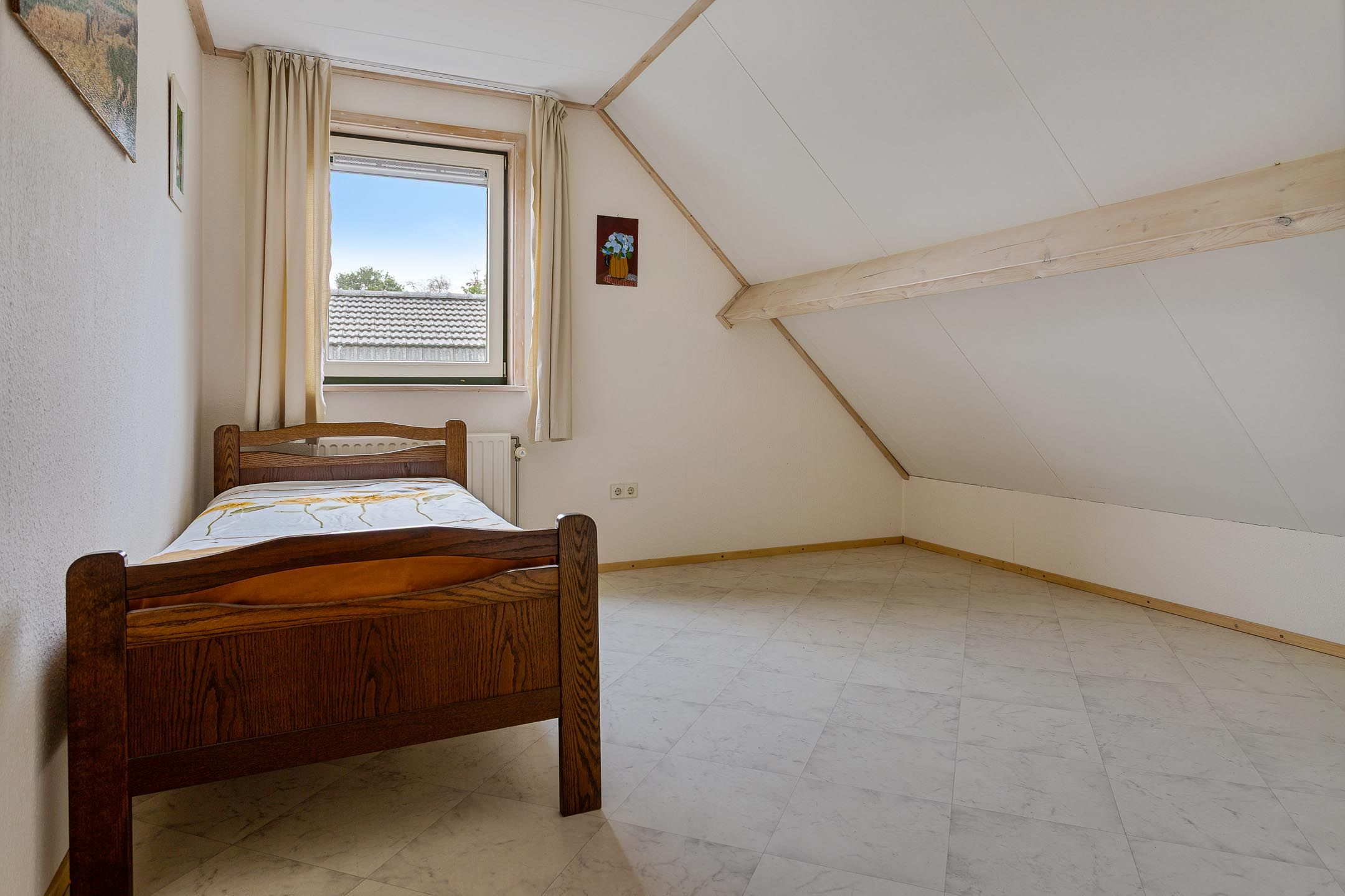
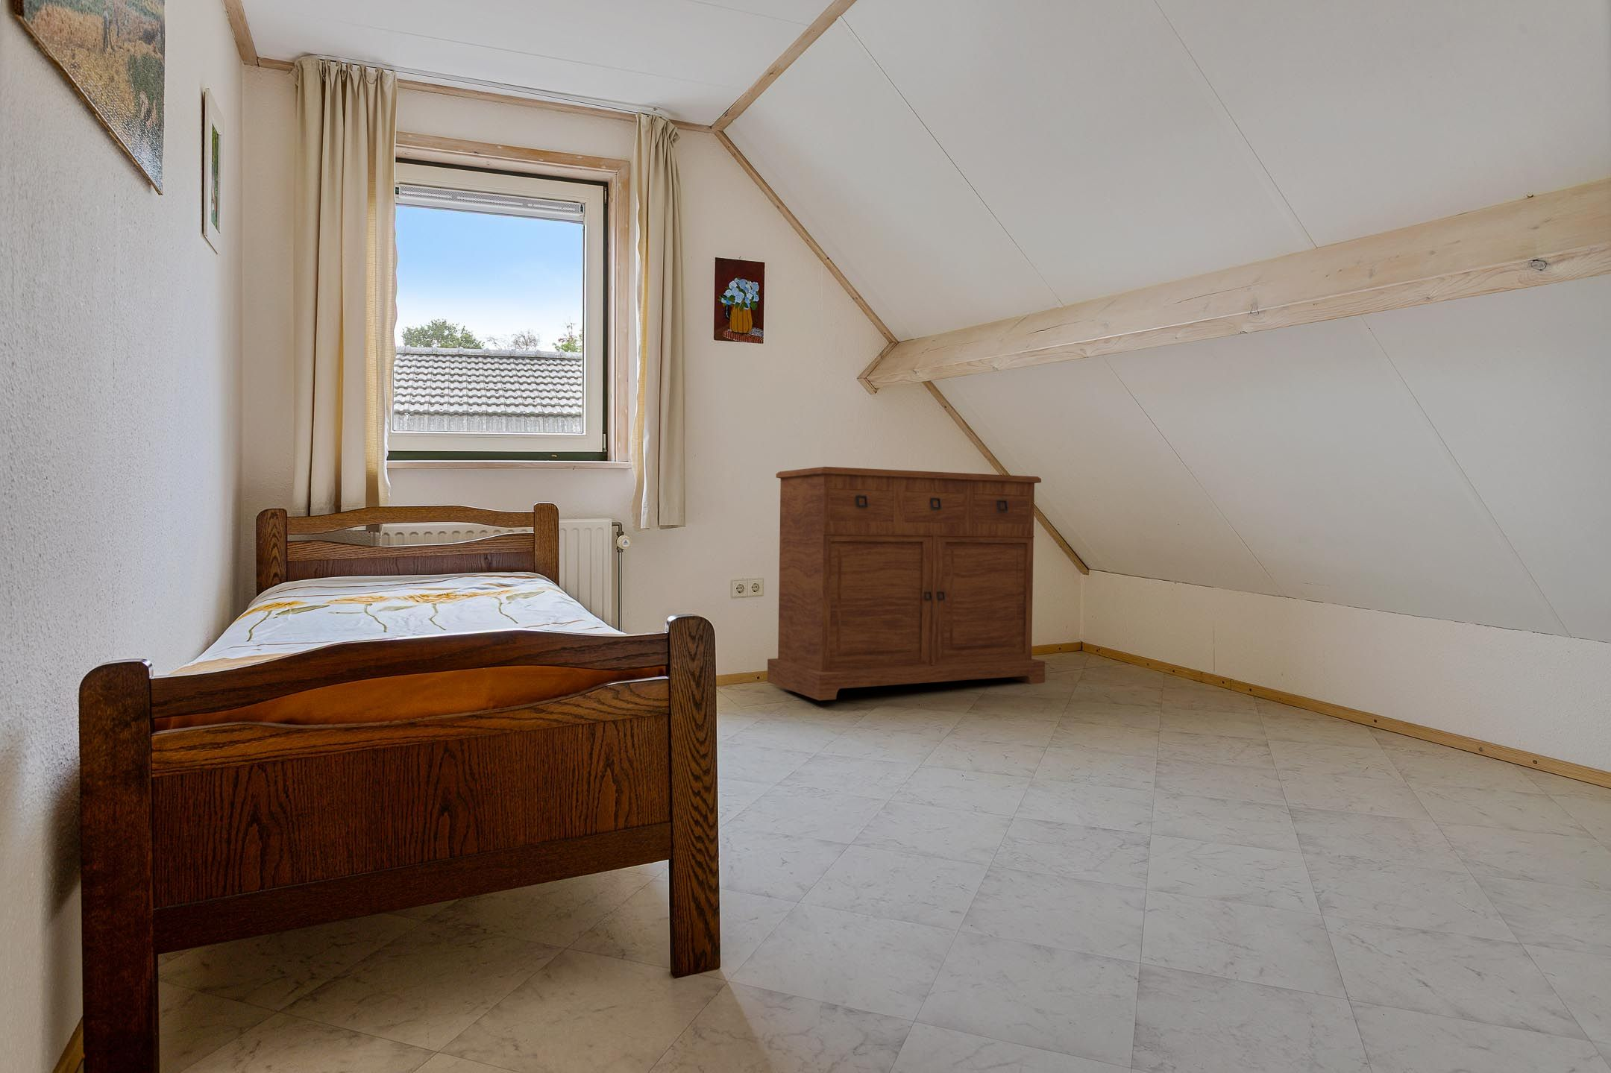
+ sideboard (908, 578)
